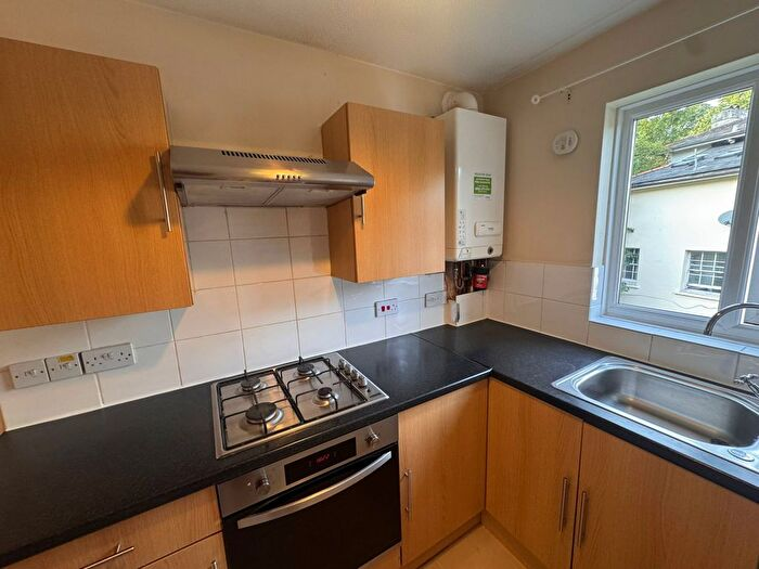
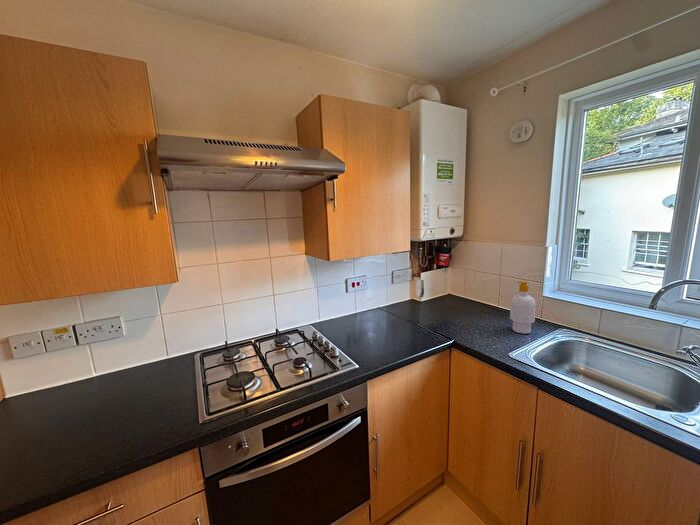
+ soap bottle (522, 306)
